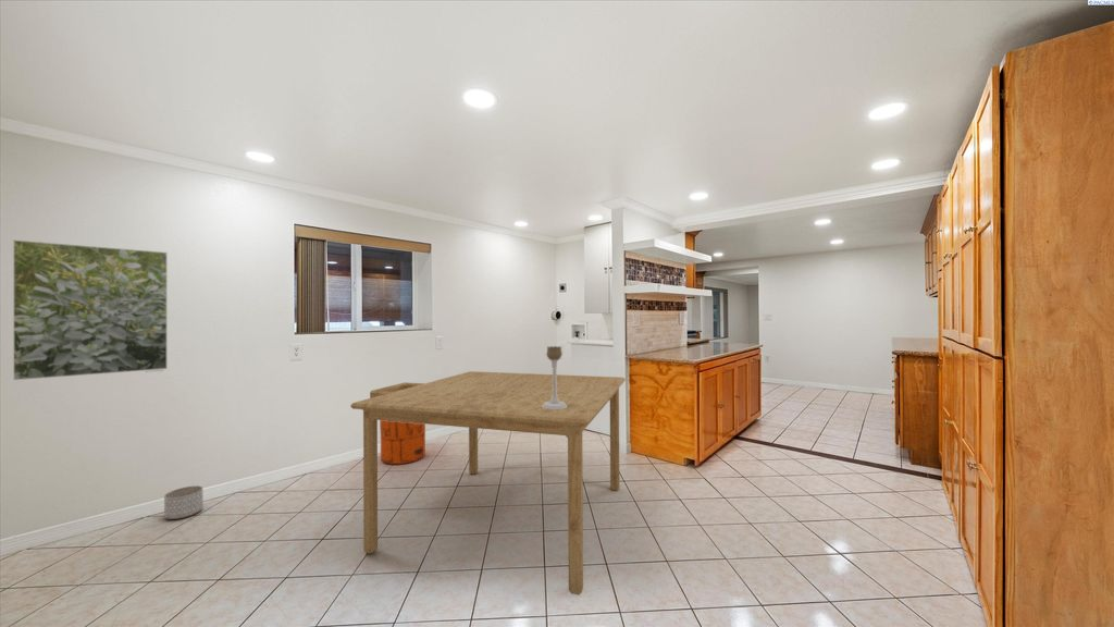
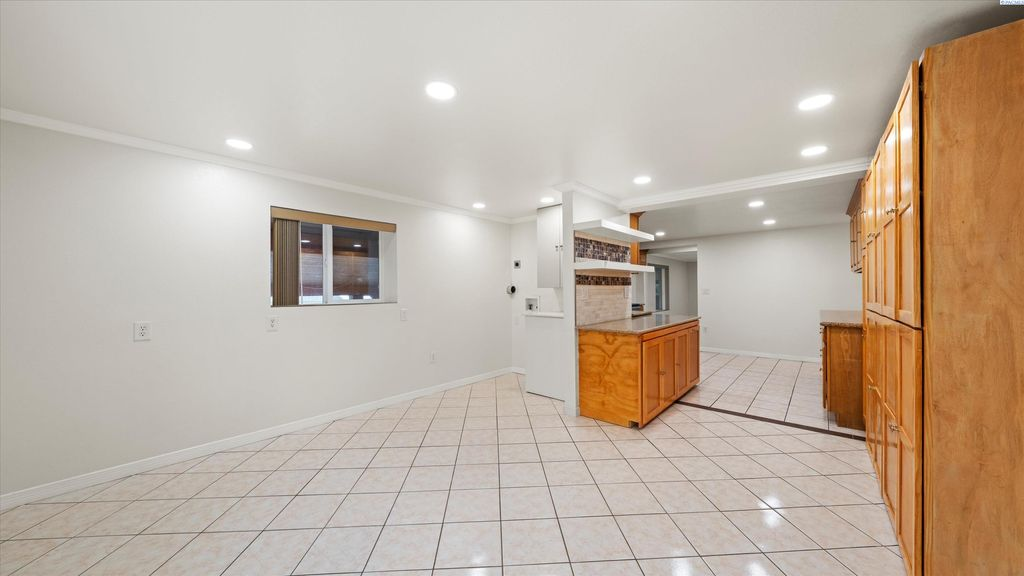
- trash can (403, 432)
- planter (184, 502)
- candle holder (554, 376)
- dining table (476, 450)
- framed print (97, 310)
